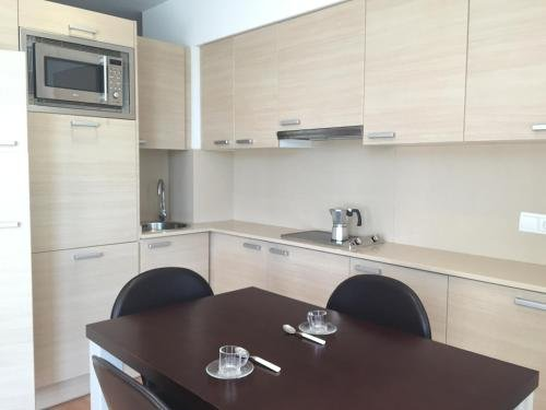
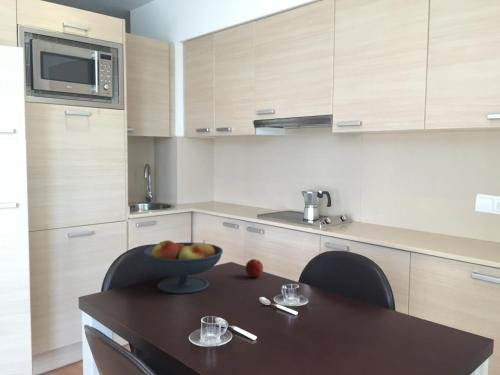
+ fruit bowl (183, 261)
+ peach (254, 268)
